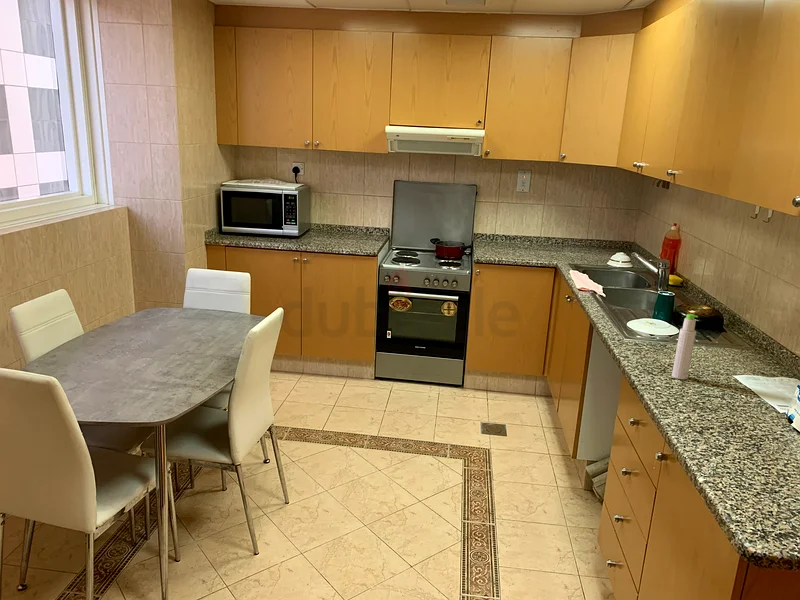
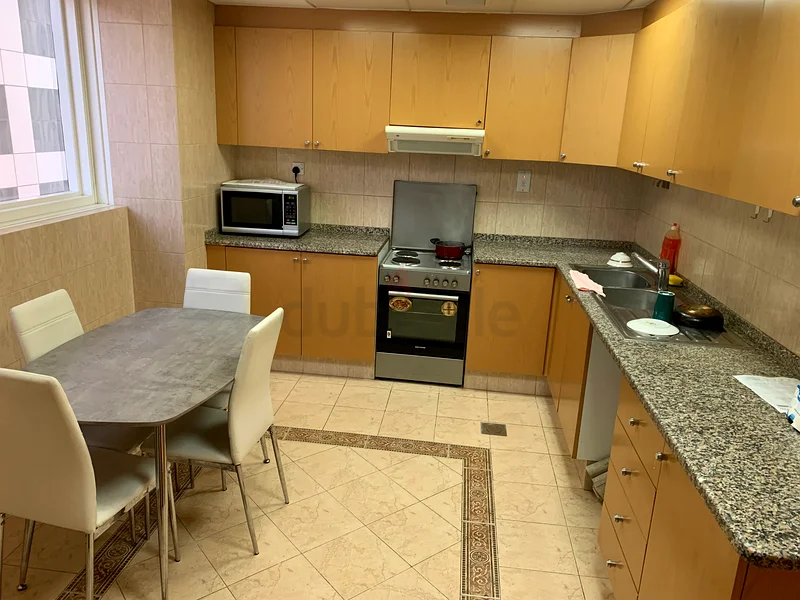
- bottle (685, 346)
